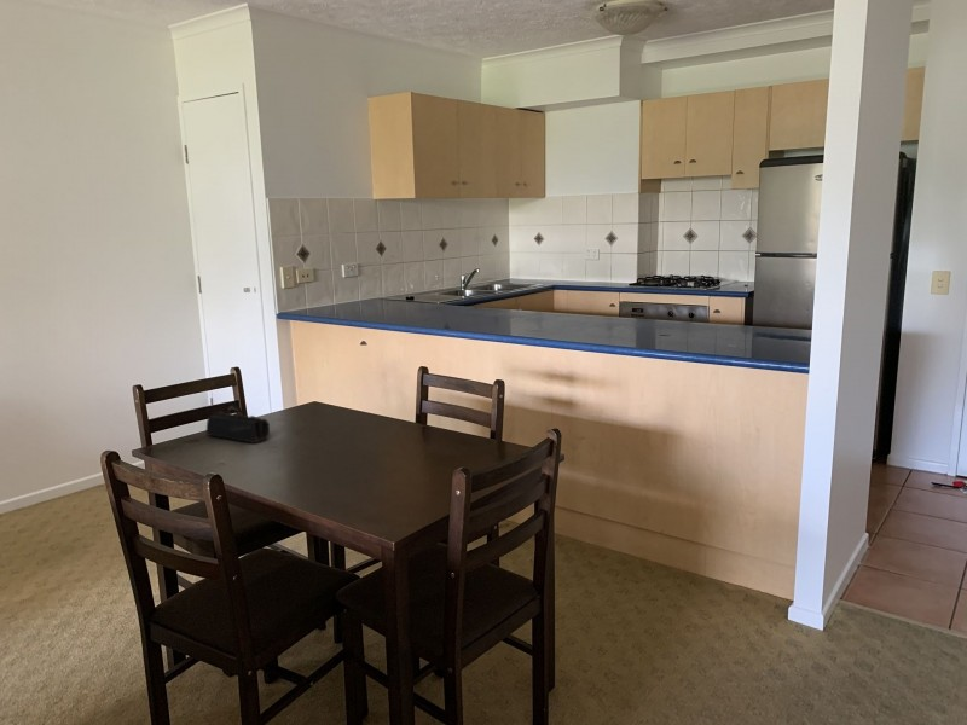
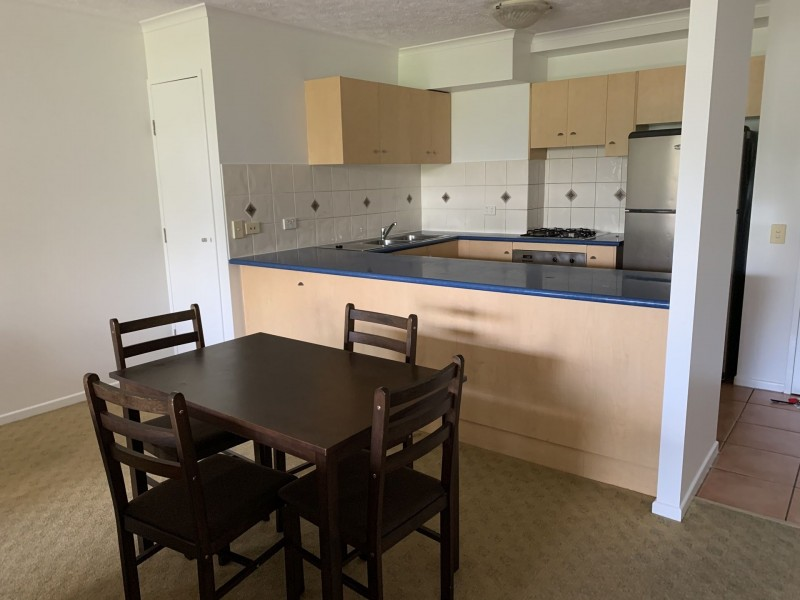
- pencil case (237, 420)
